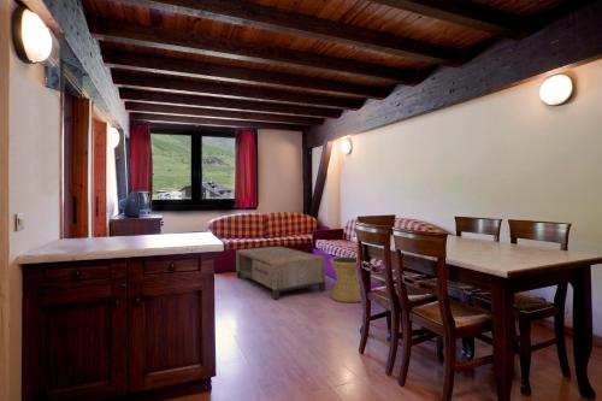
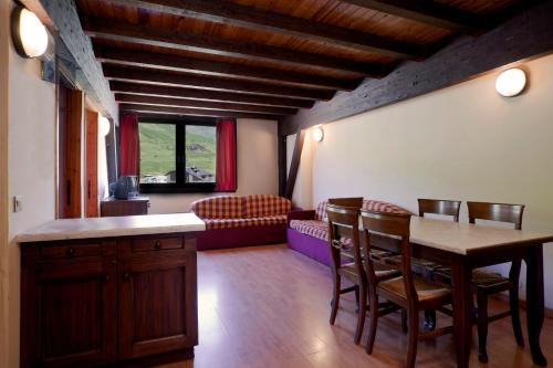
- coffee table (277, 267)
- side table (348, 278)
